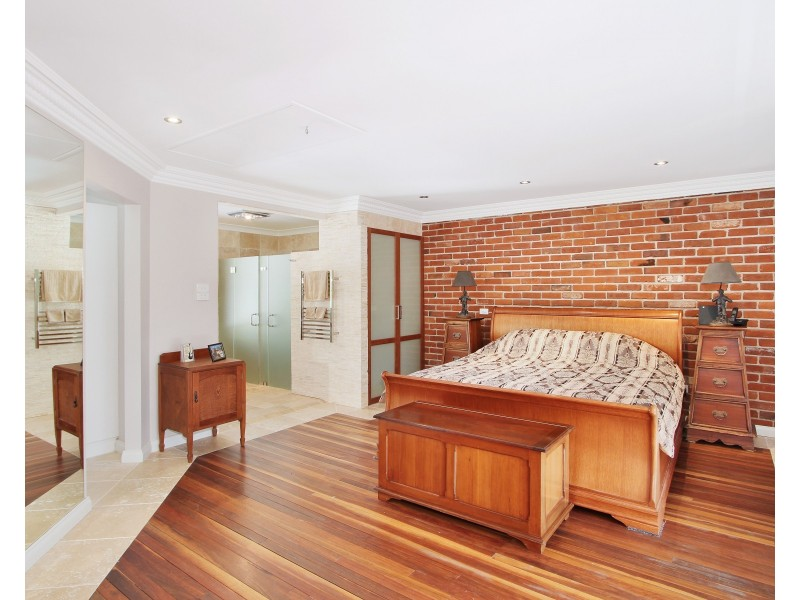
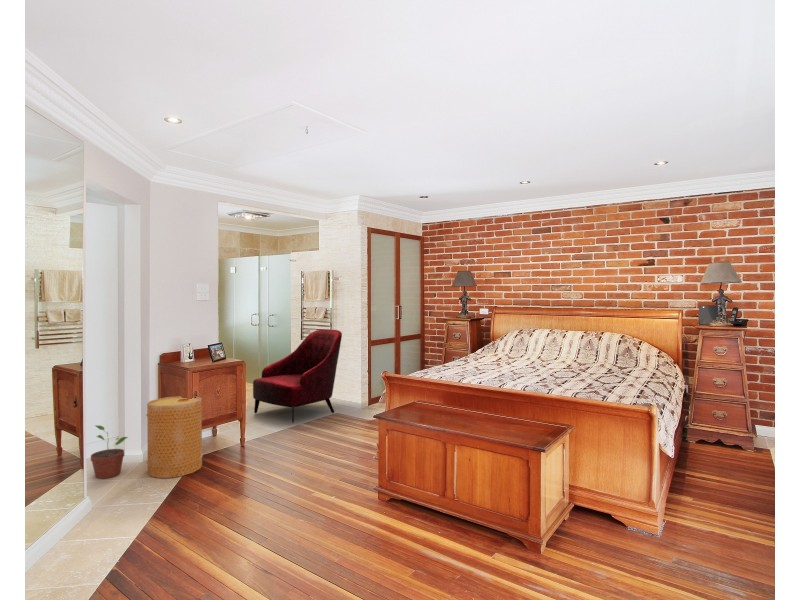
+ armchair (301, 371)
+ potted plant (107, 450)
+ basket (175, 434)
